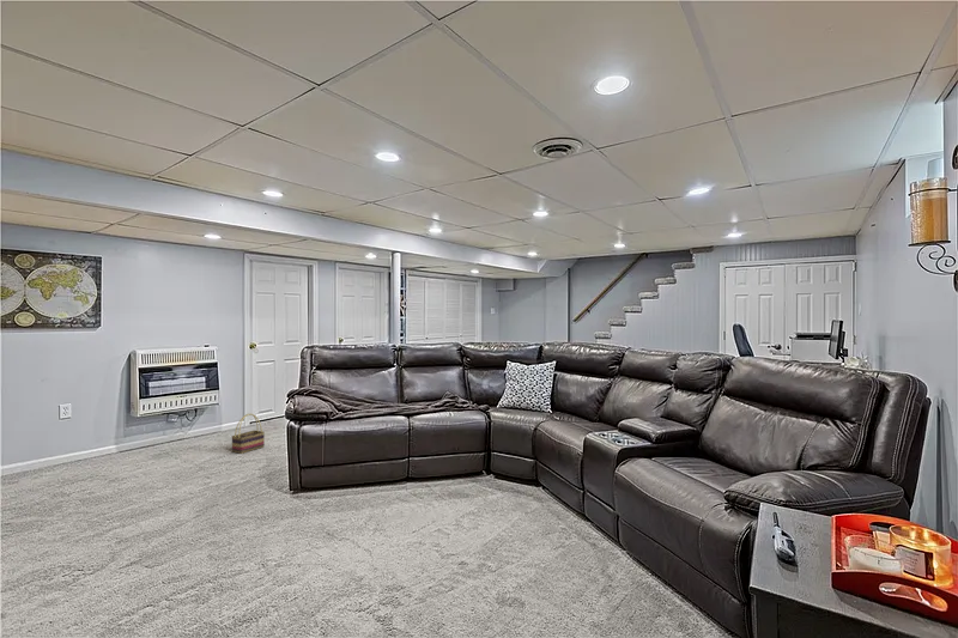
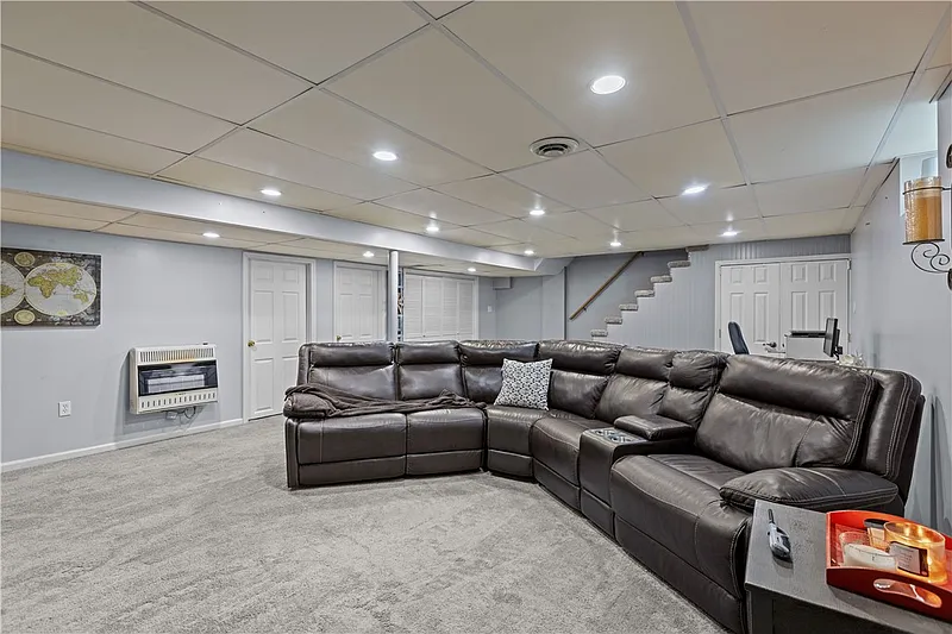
- basket (248, 432)
